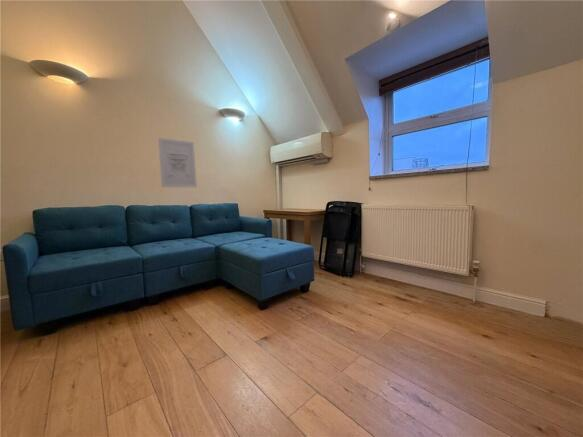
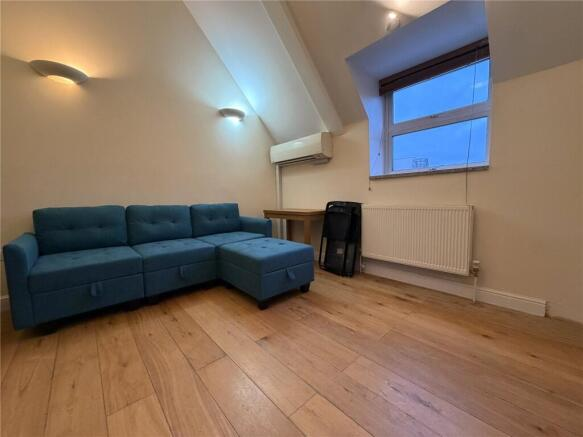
- wall art (178, 164)
